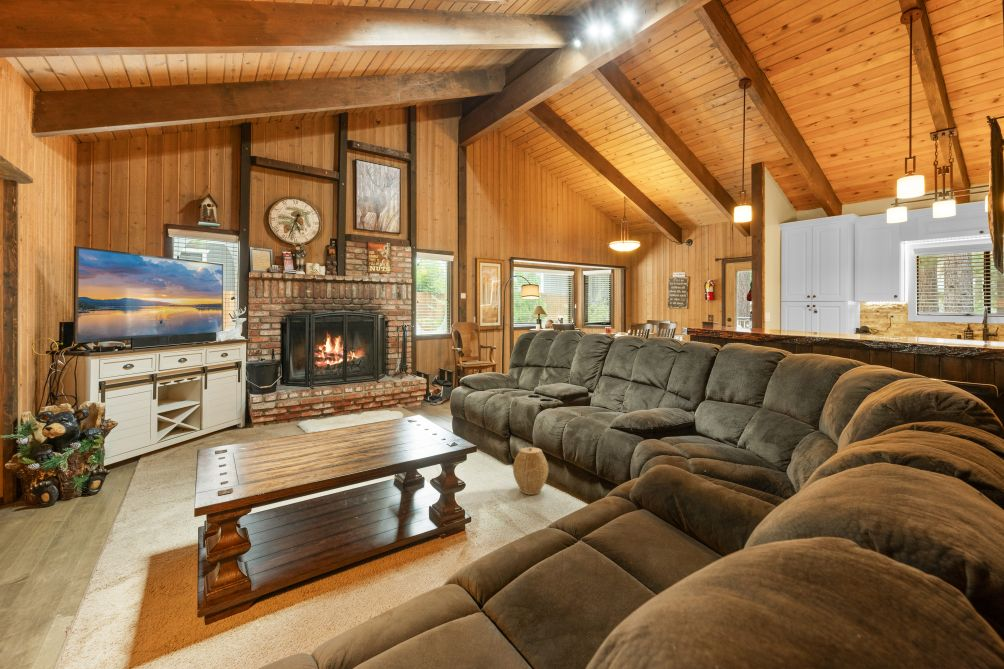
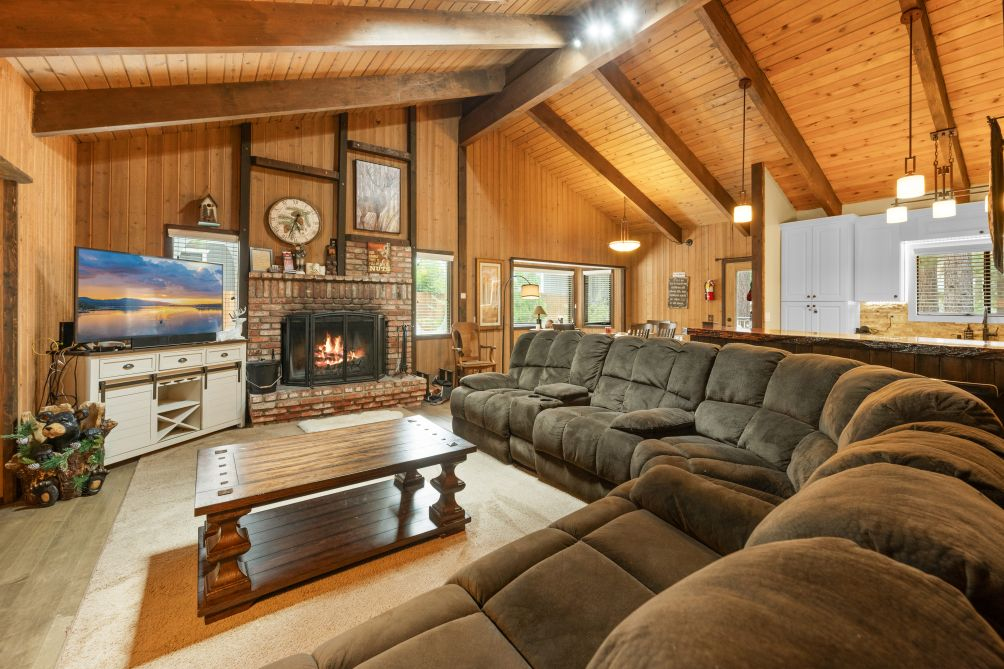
- woven basket (530, 469)
